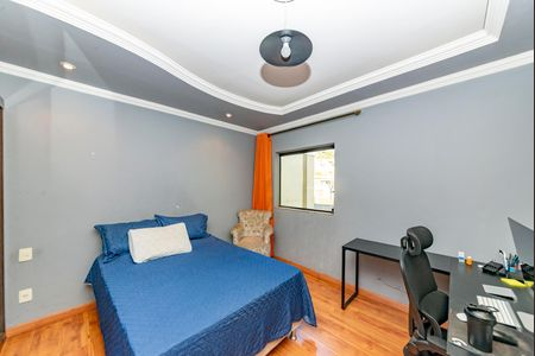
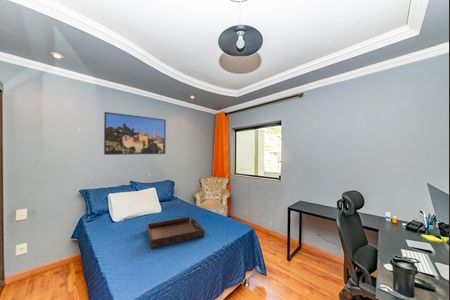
+ serving tray (174, 229)
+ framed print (138, 135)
